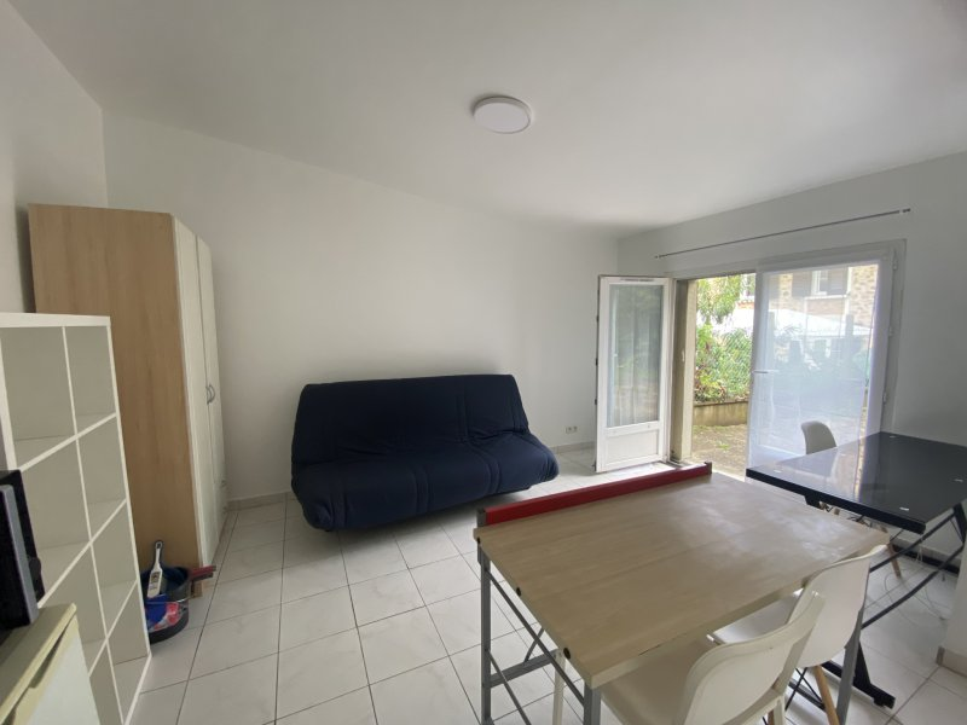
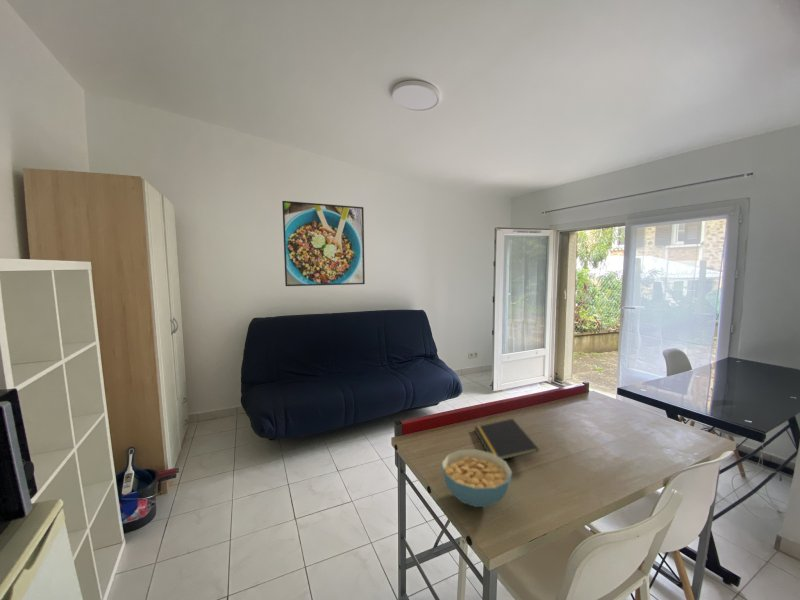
+ notepad (503, 438)
+ cereal bowl (475, 483)
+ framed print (325, 245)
